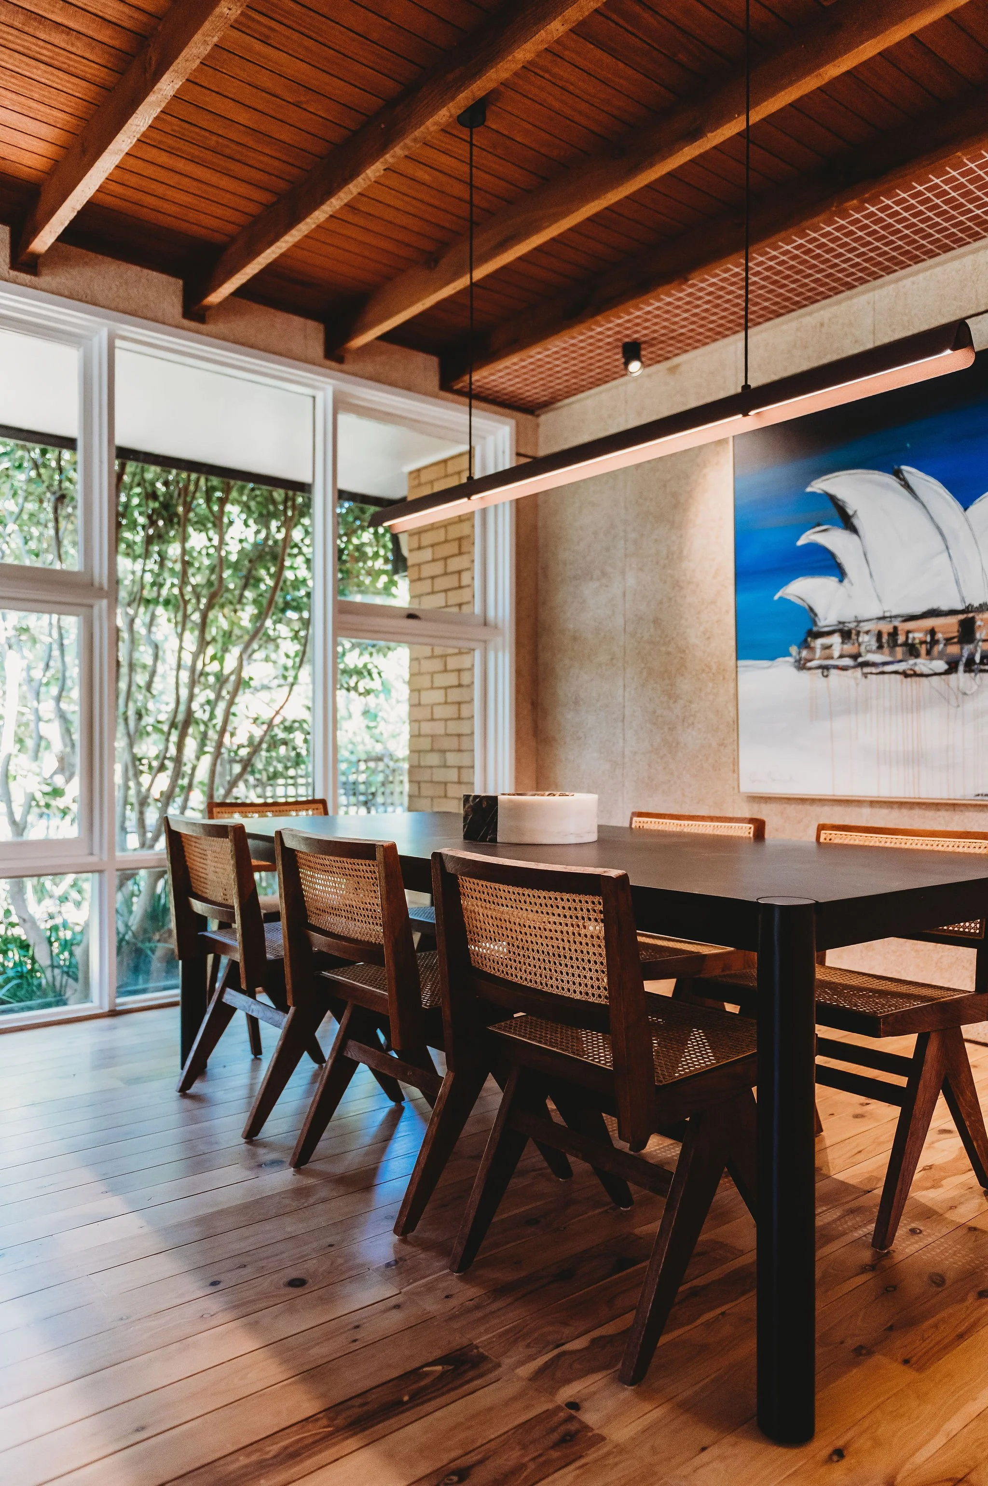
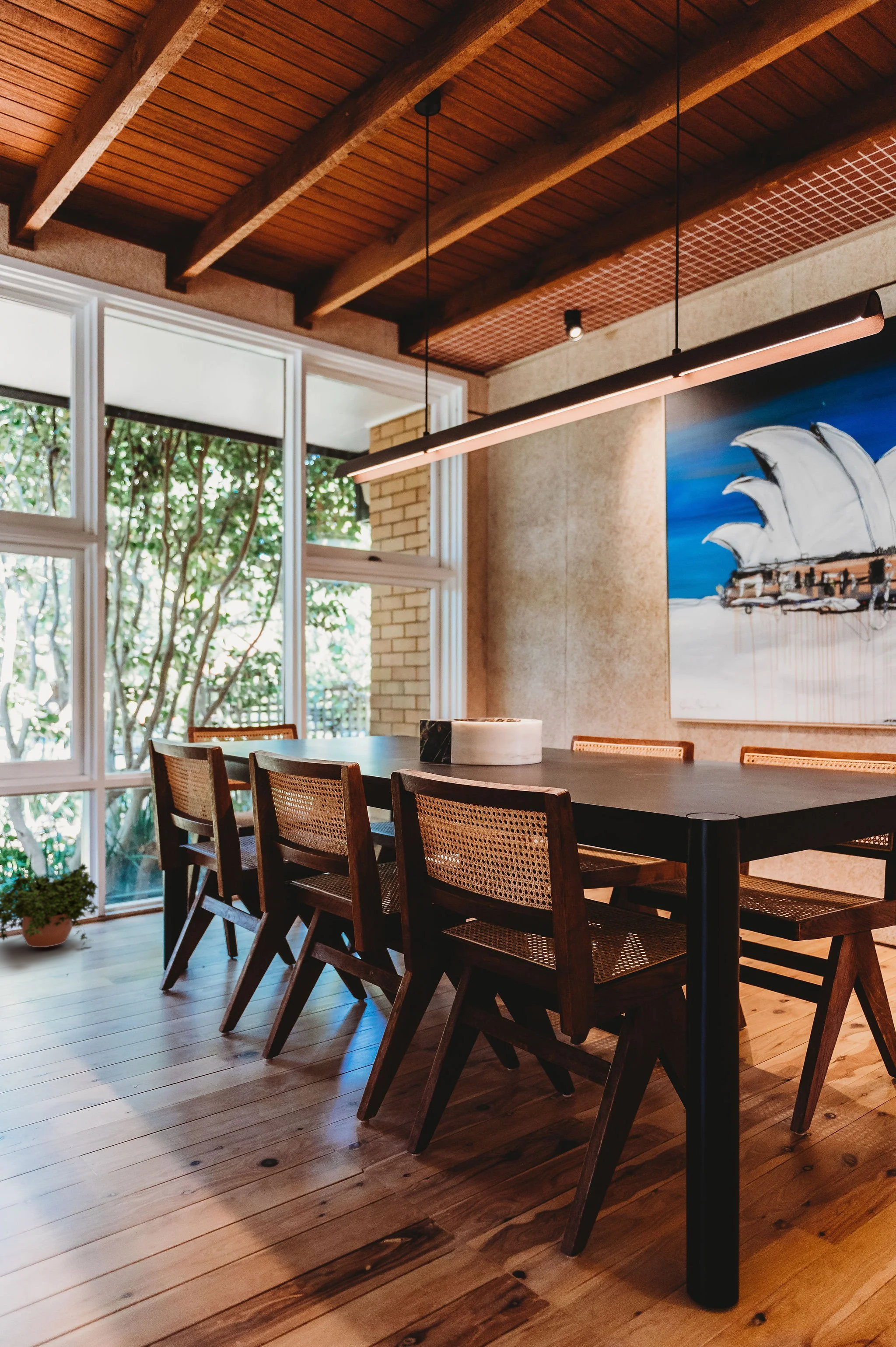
+ potted plant (45, 908)
